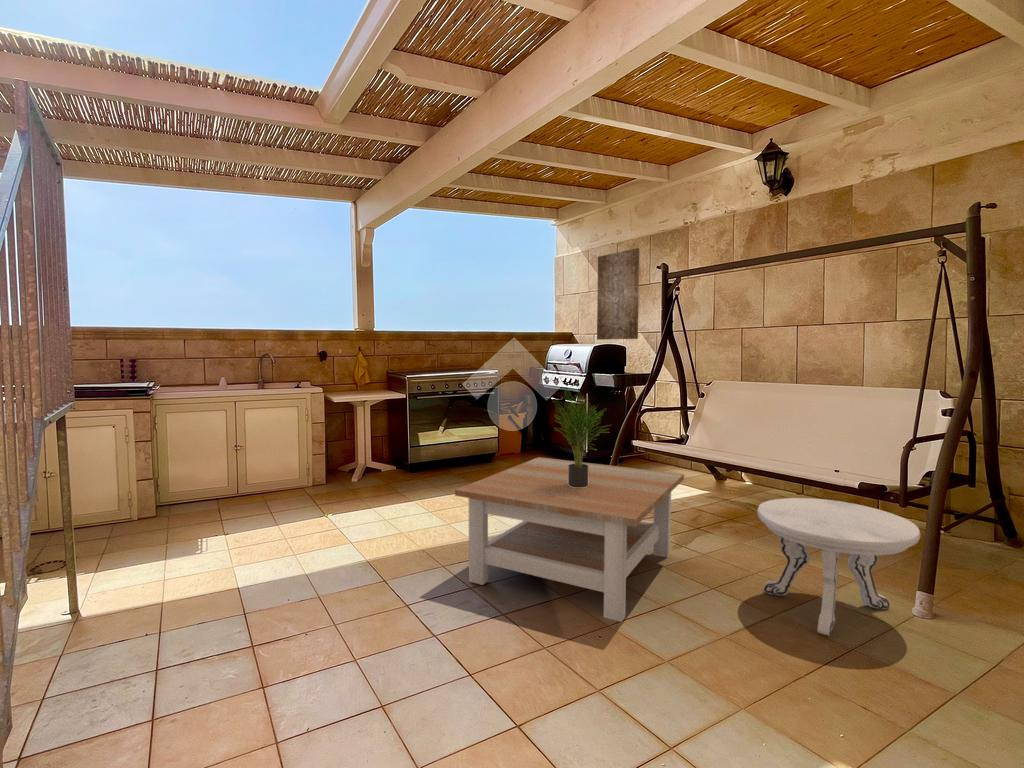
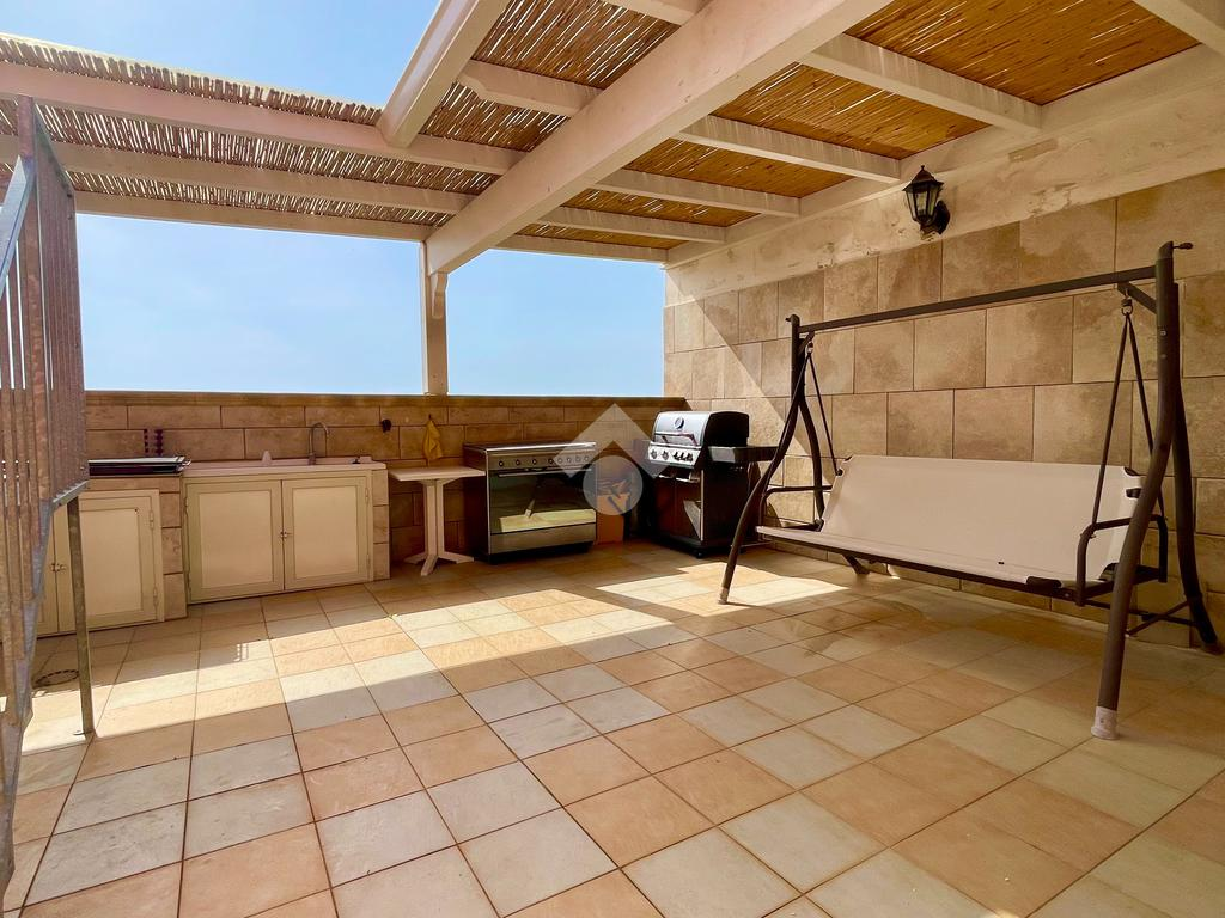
- coffee table (575, 524)
- potted plant (583, 436)
- side table (831, 563)
- wall art (617, 296)
